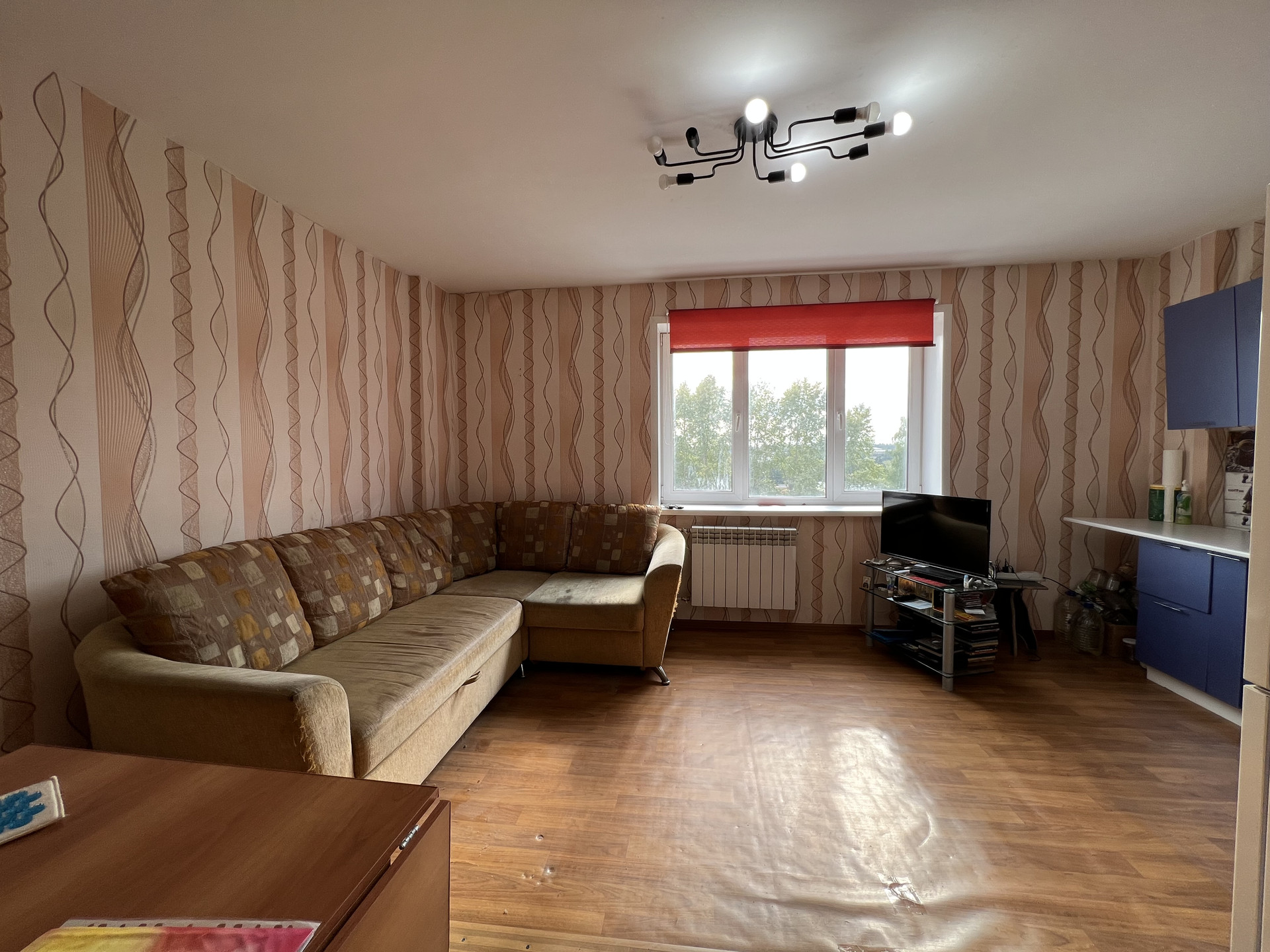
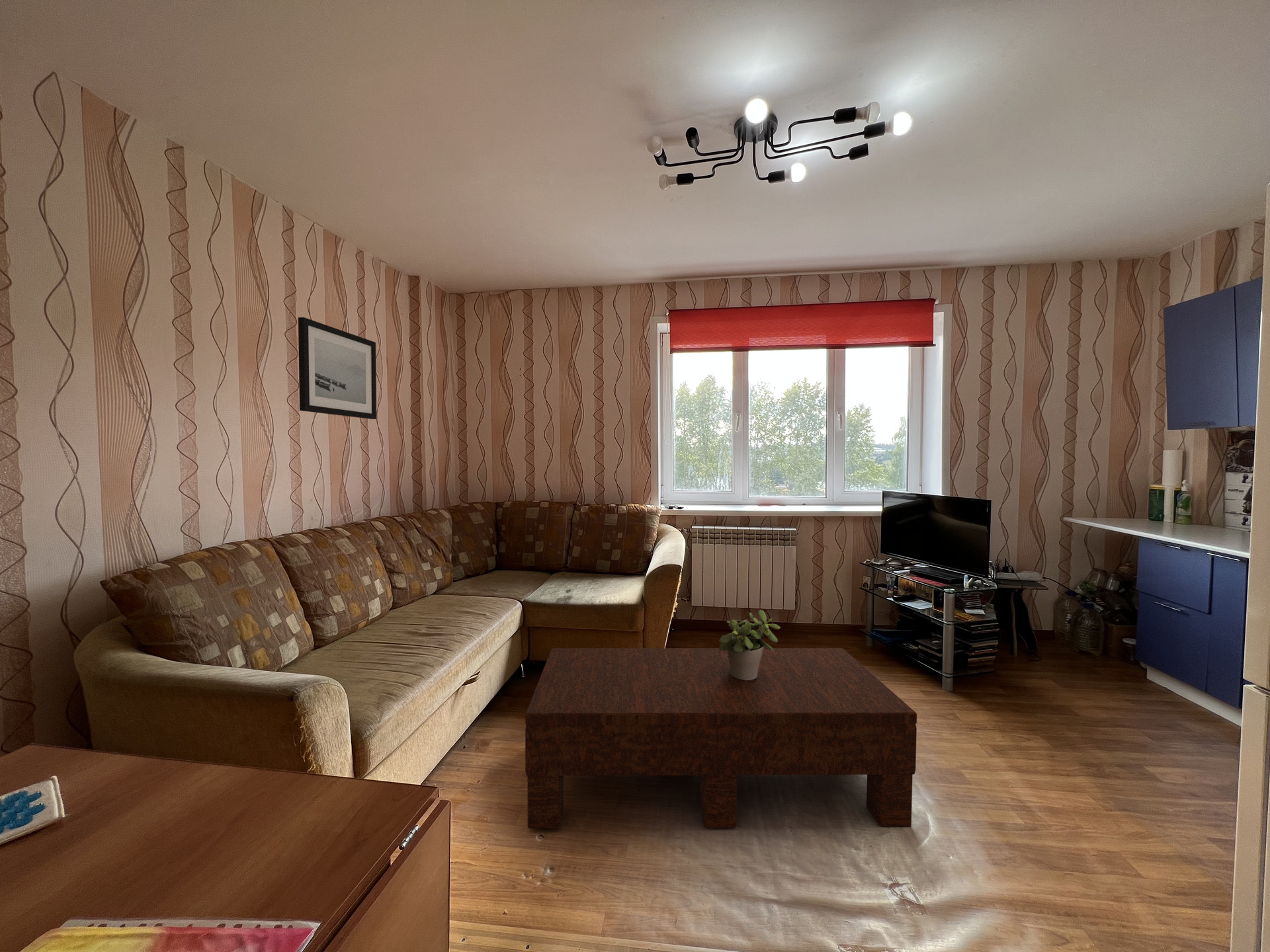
+ wall art (341, 373)
+ potted plant (749, 646)
+ coffee table (708, 725)
